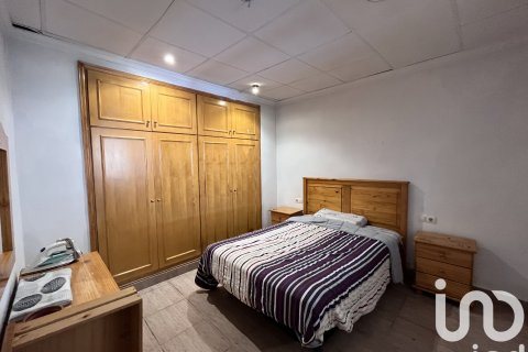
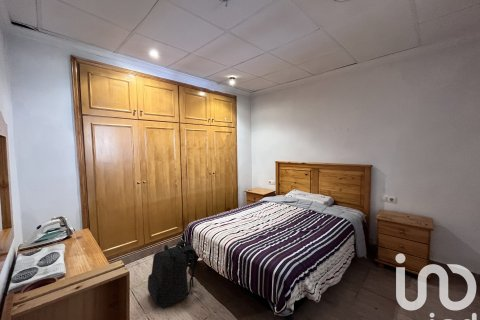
+ backpack (172, 270)
